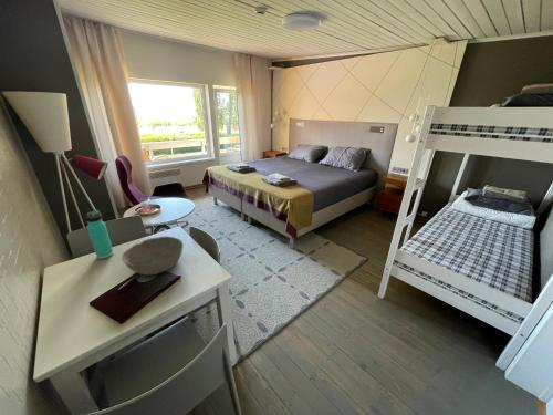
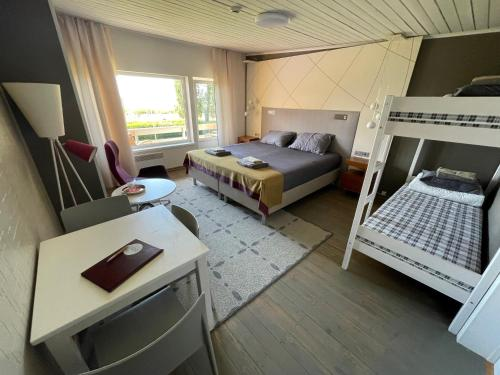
- thermos bottle (98, 234)
- bowl (155, 257)
